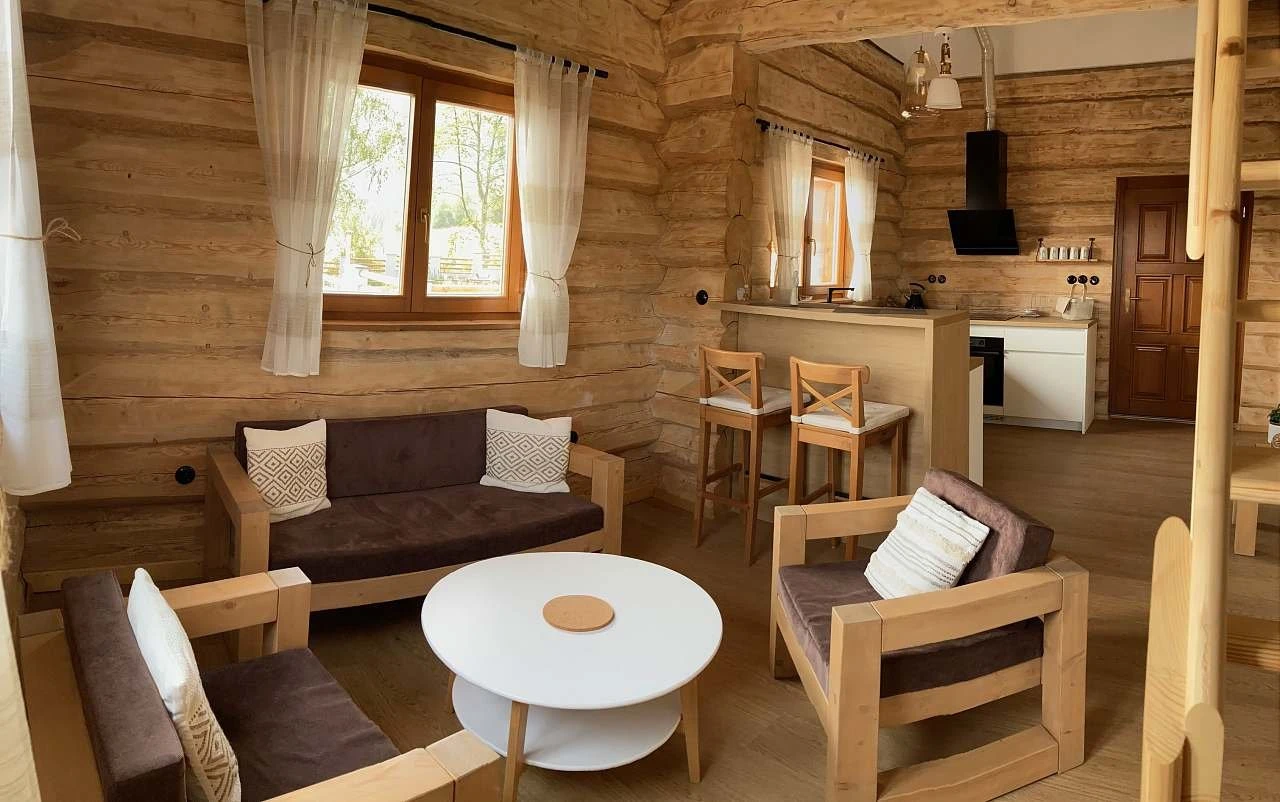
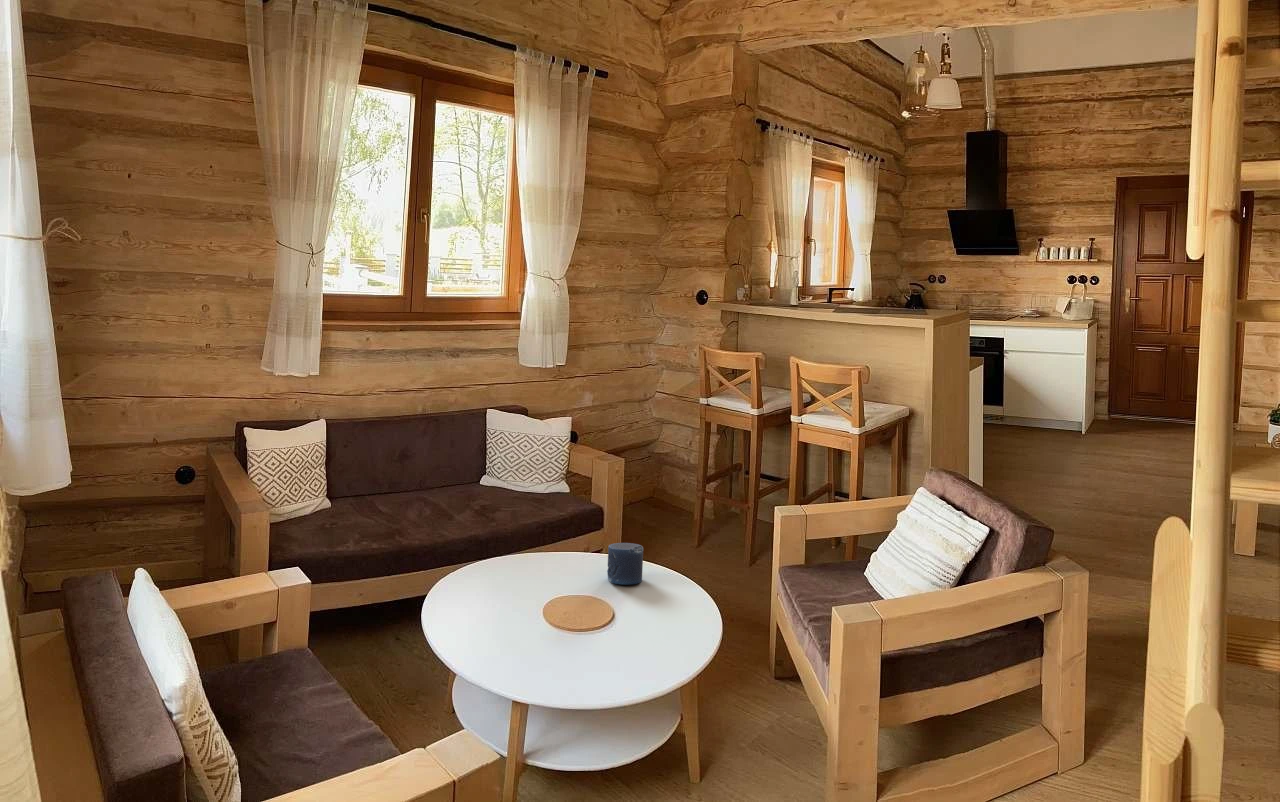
+ candle (625, 563)
